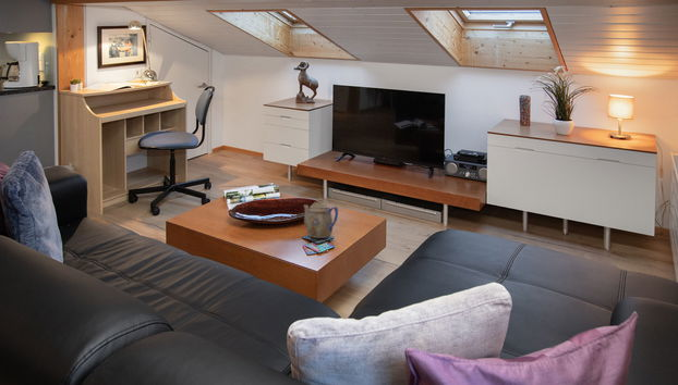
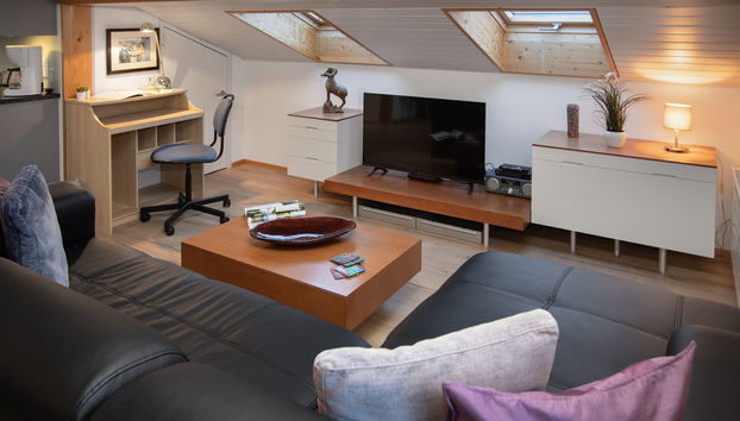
- teapot (319, 218)
